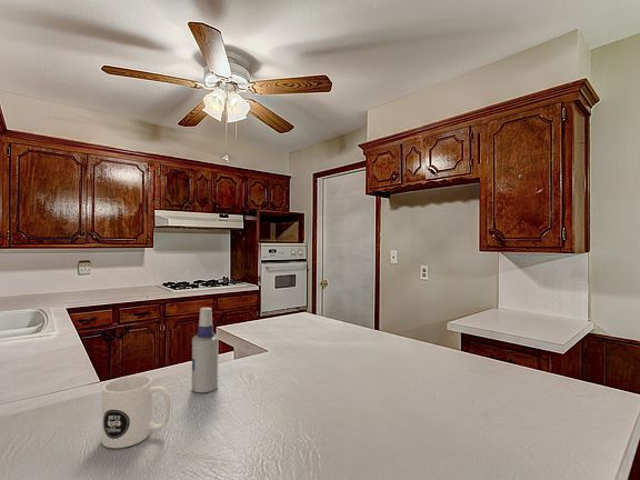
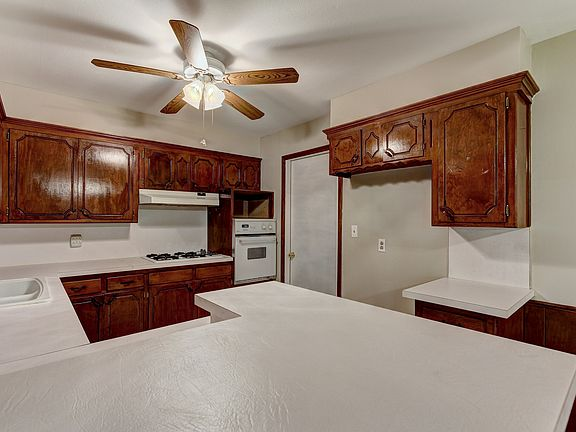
- mug (137, 409)
- spray bottle (204, 348)
